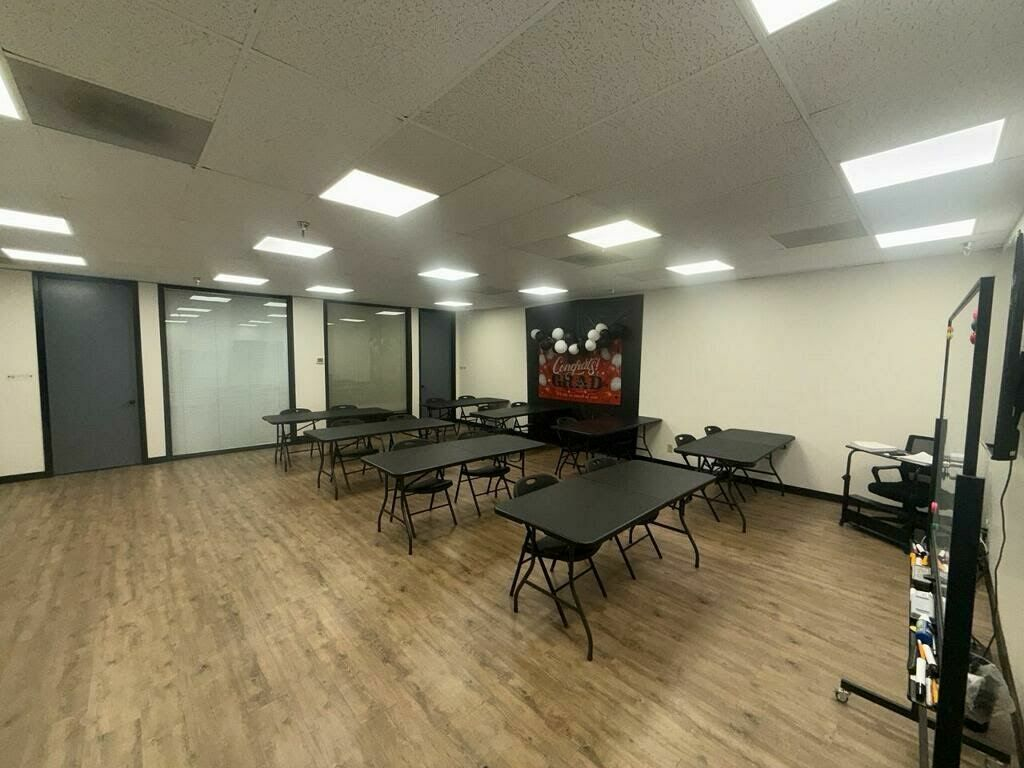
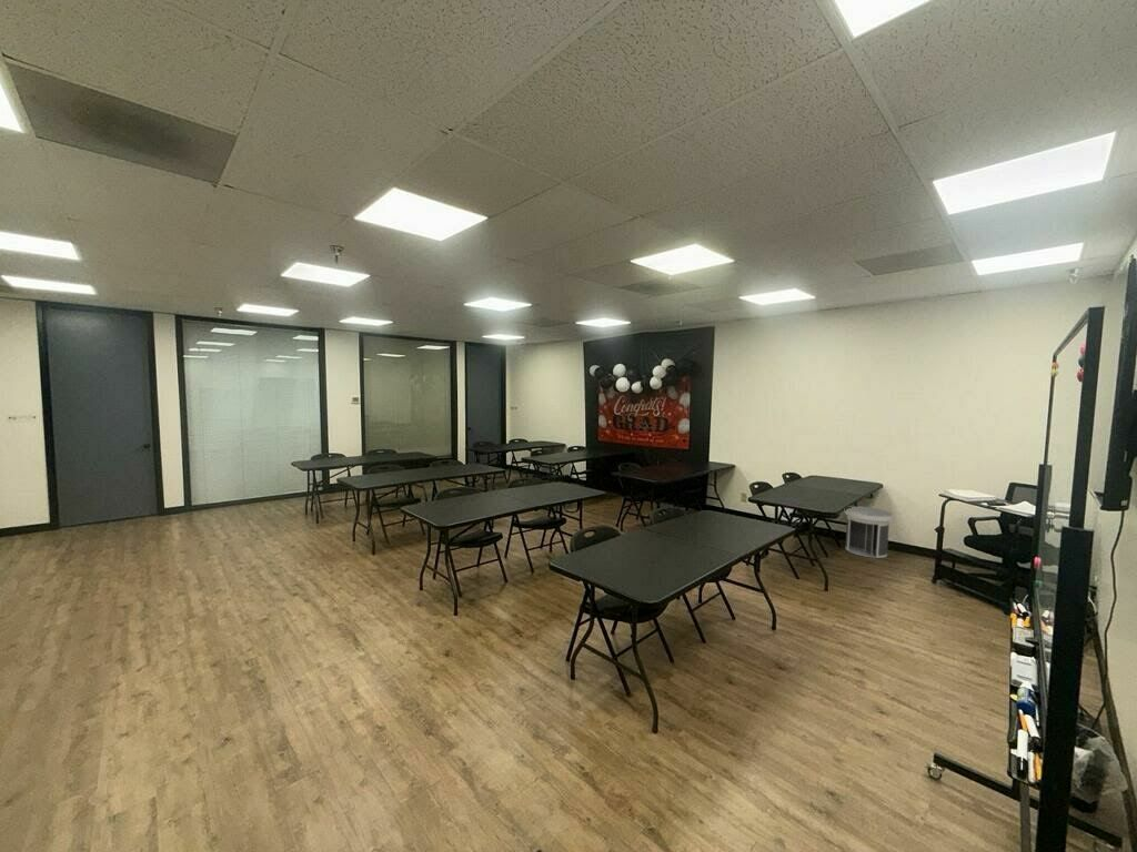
+ revolving door (866, 531)
